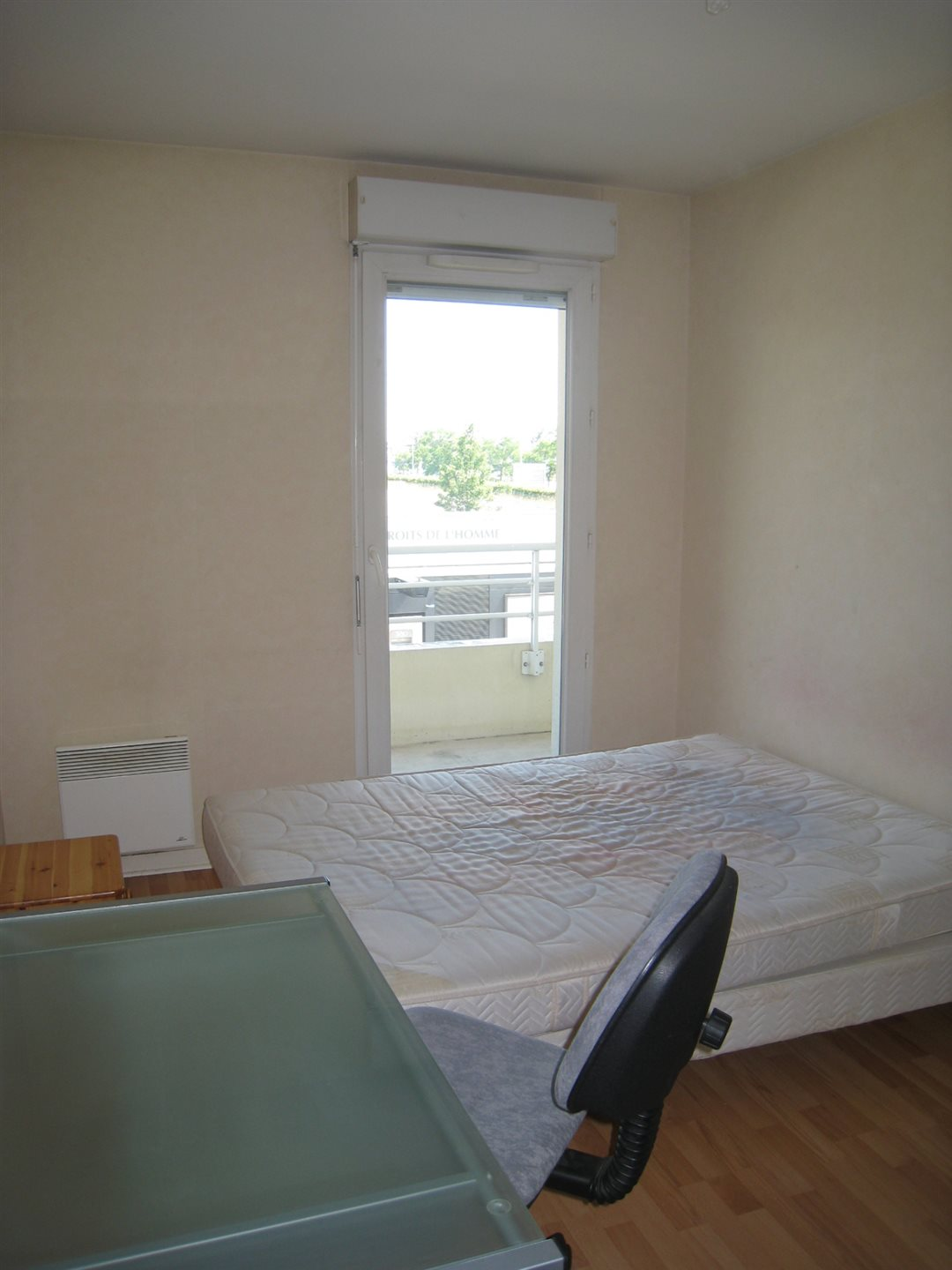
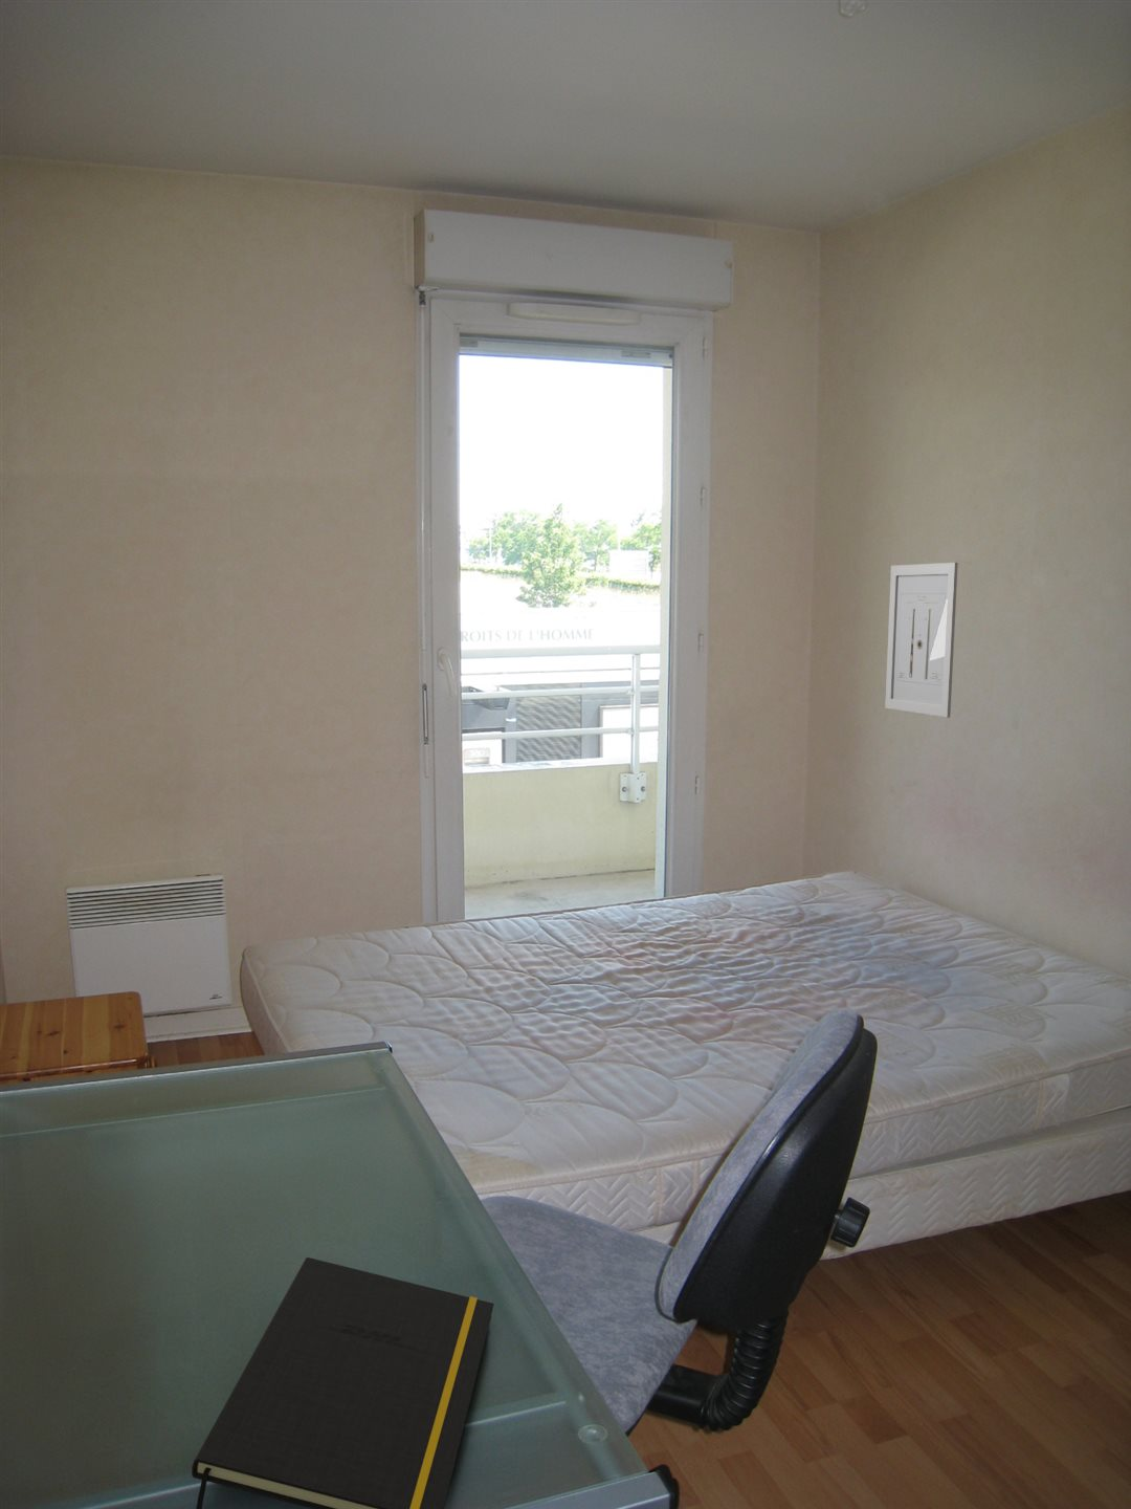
+ notepad (361, 1379)
+ wall art (920, 638)
